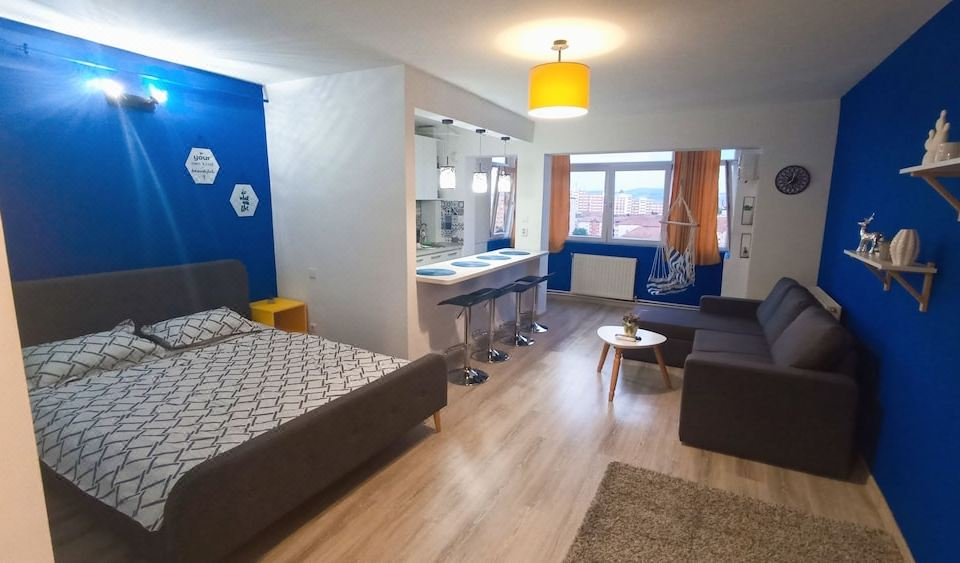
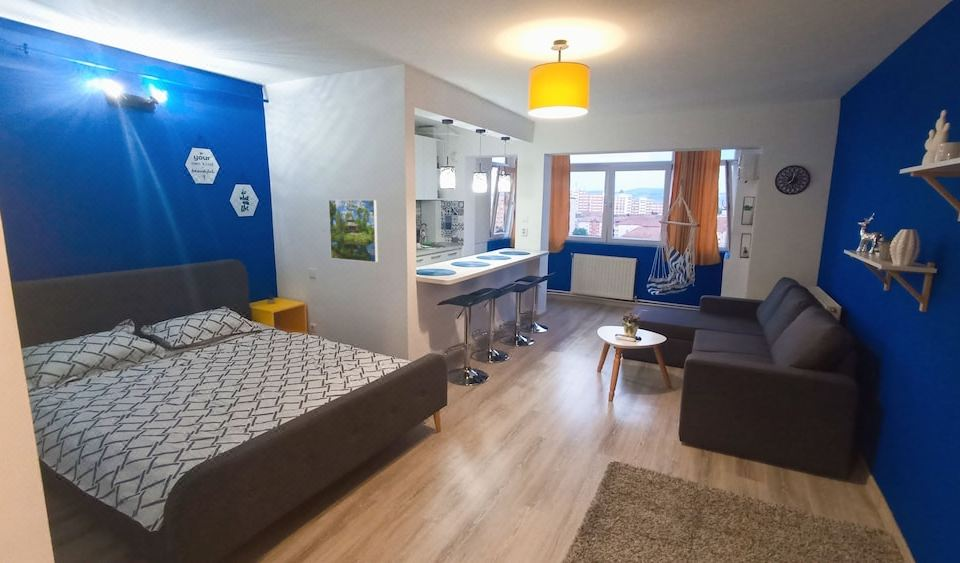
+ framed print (352, 230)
